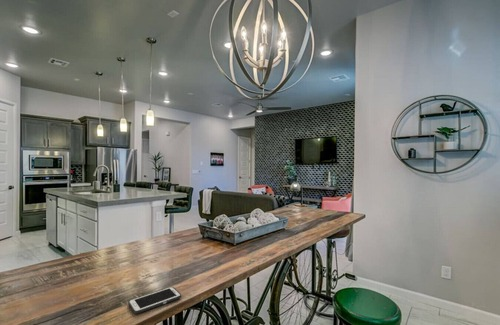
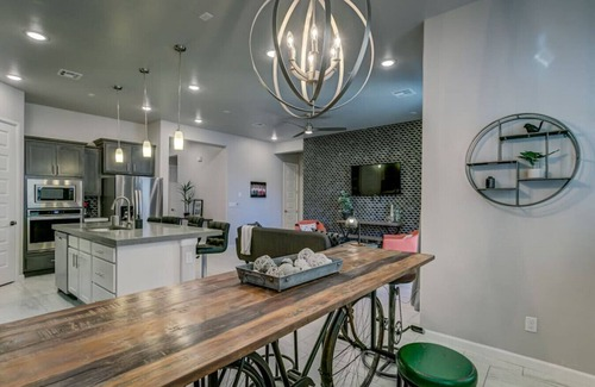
- cell phone (155, 299)
